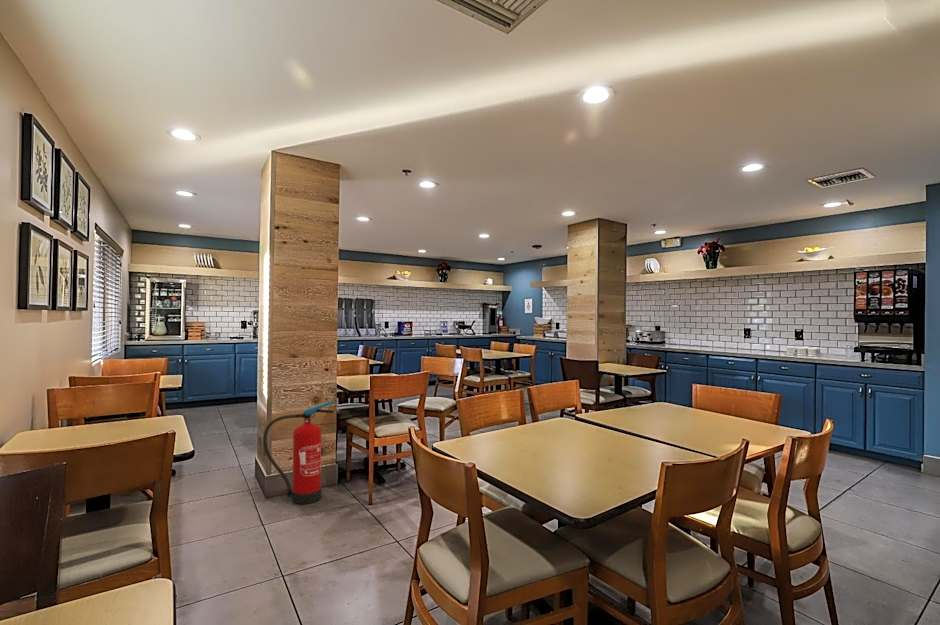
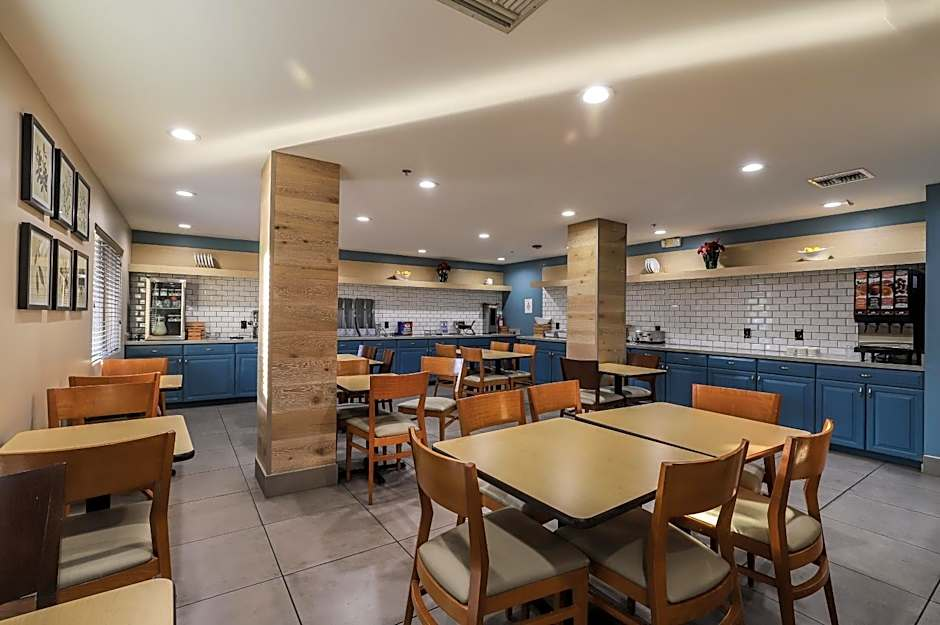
- fire extinguisher (299, 451)
